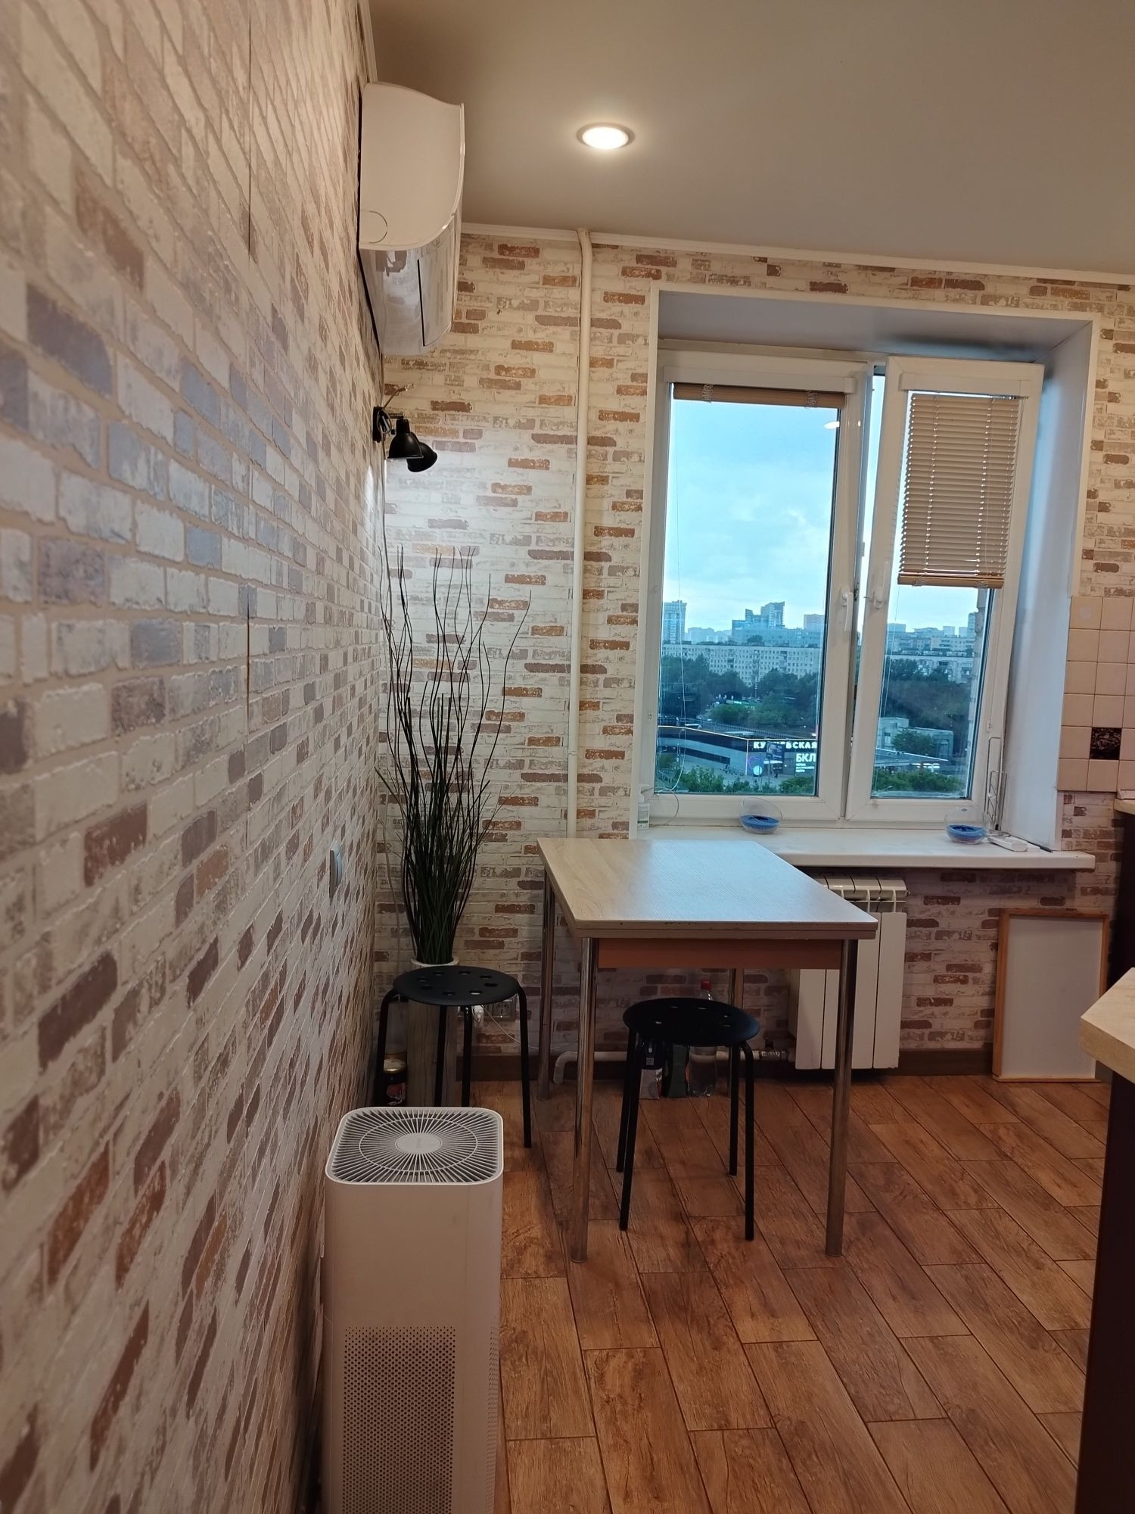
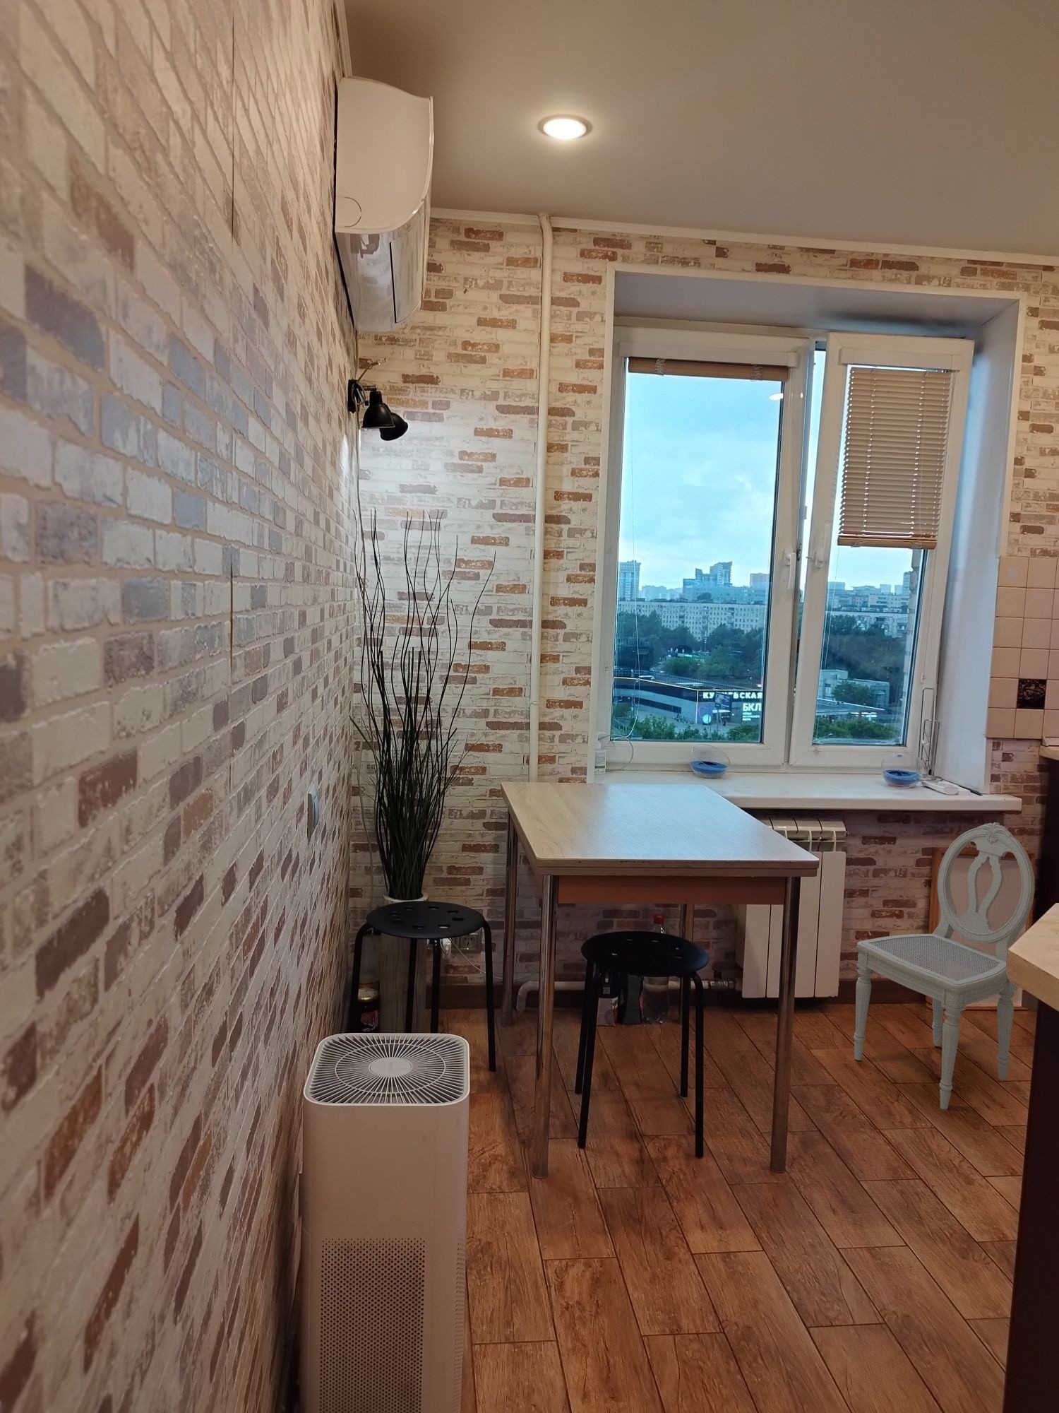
+ dining chair (946, 951)
